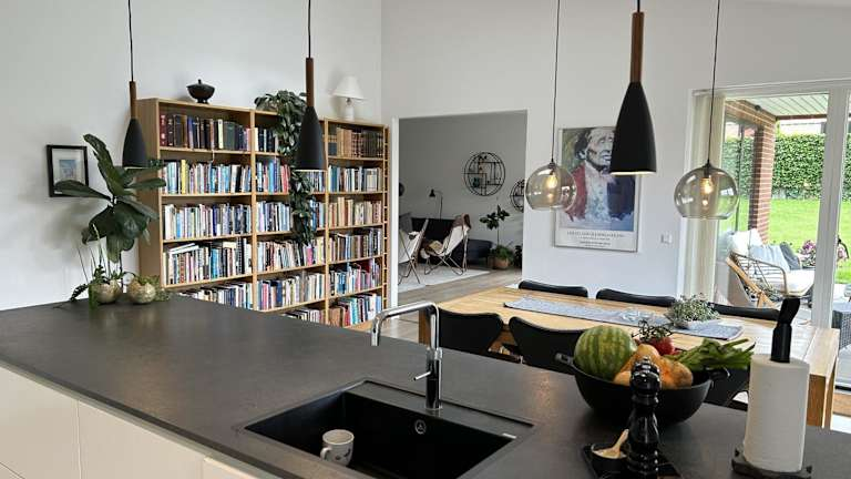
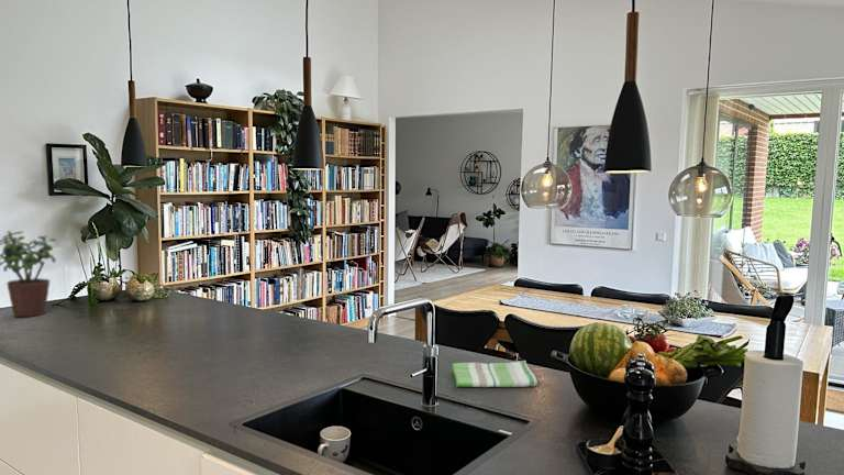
+ dish towel (492, 373)
+ potted plant (30, 272)
